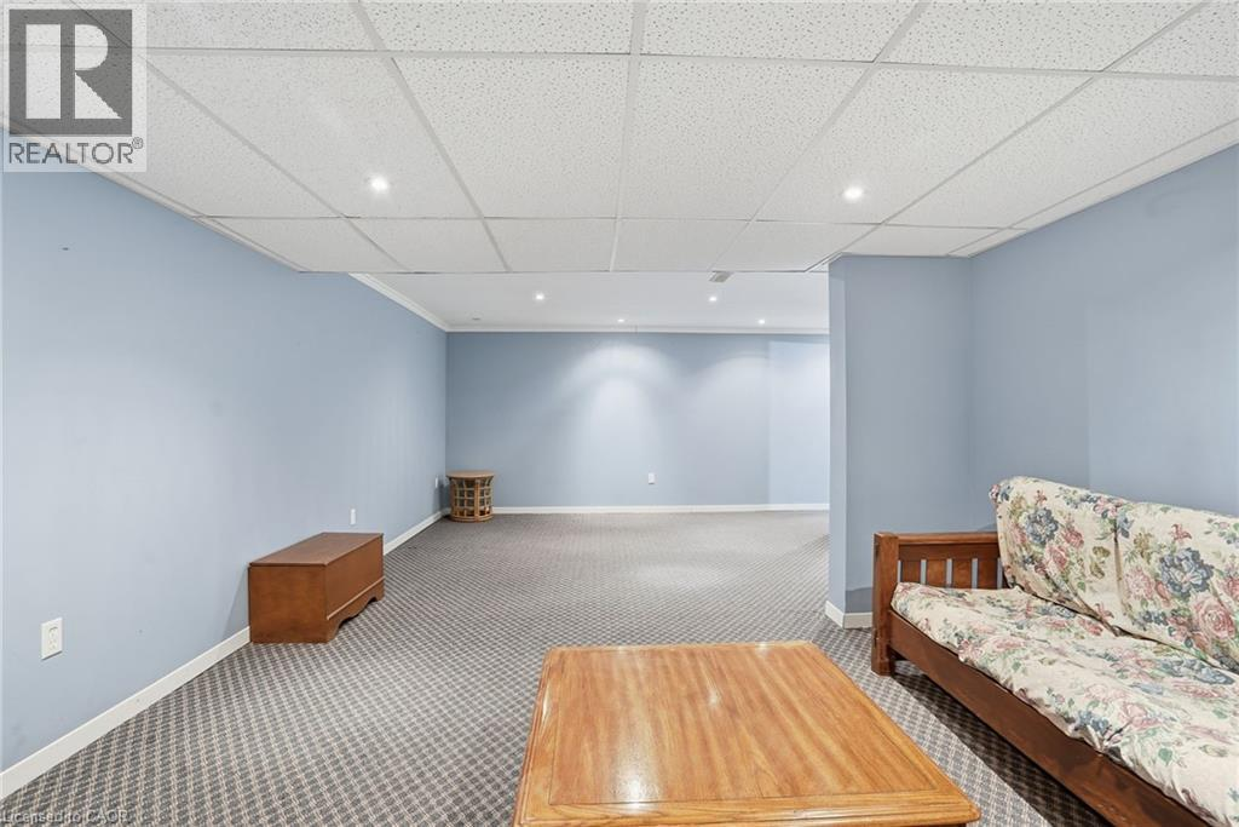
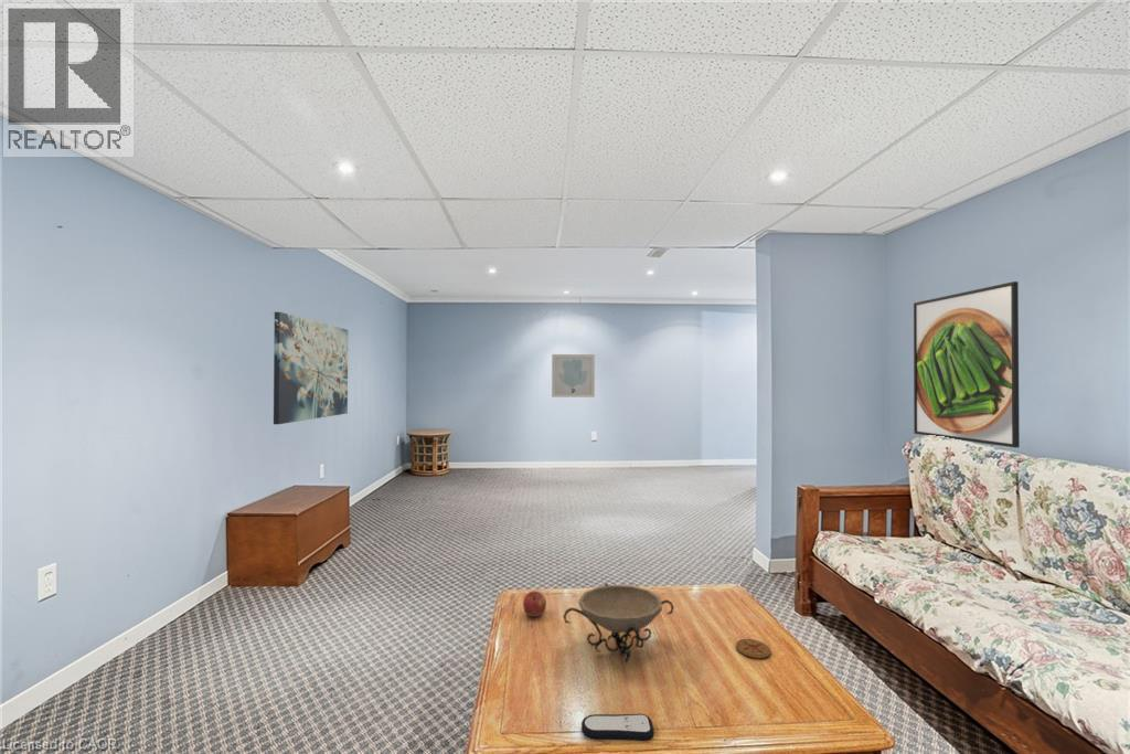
+ decorative bowl (619, 625)
+ remote control (617, 726)
+ coaster (753, 648)
+ wall art (573, 375)
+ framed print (959, 367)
+ apple (534, 603)
+ wall art (316, 370)
